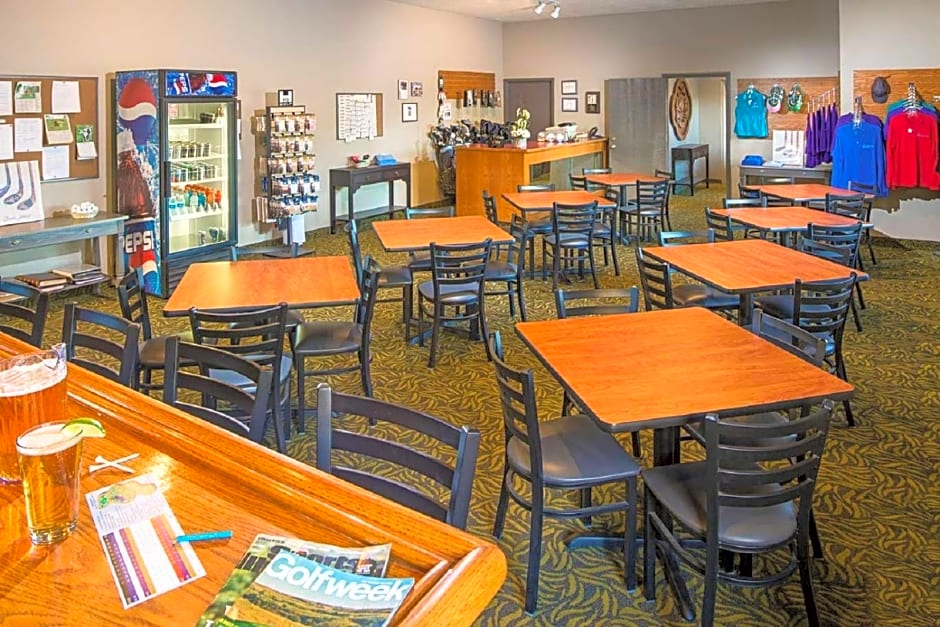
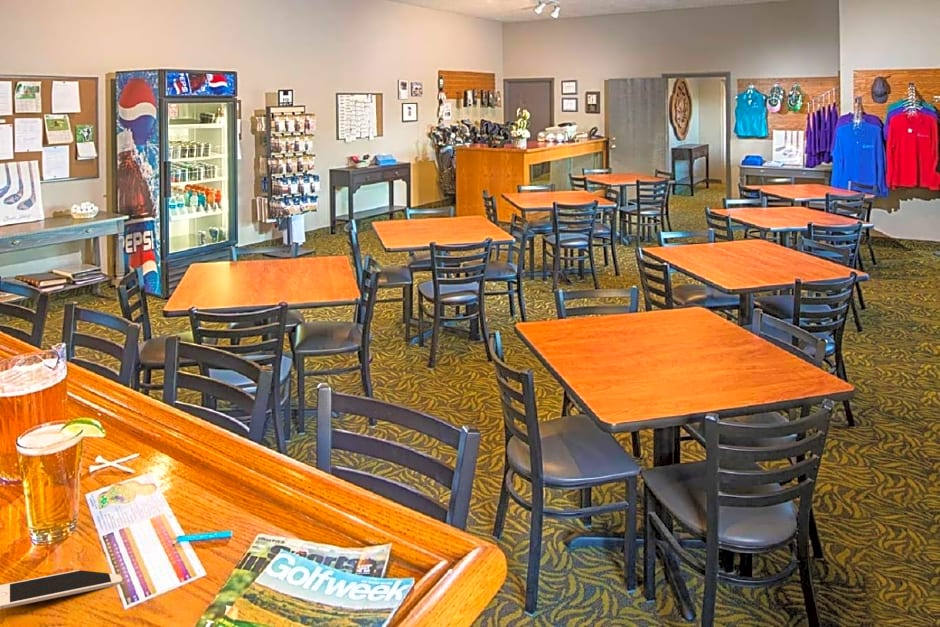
+ cell phone (58, 585)
